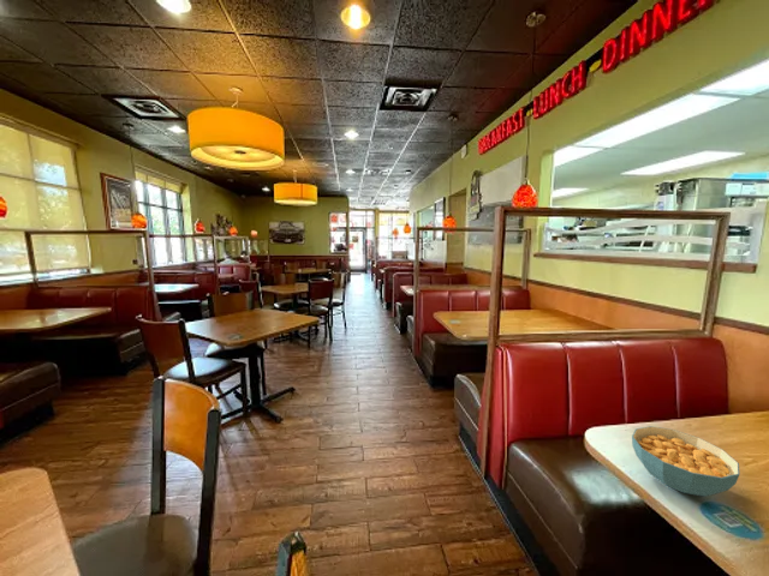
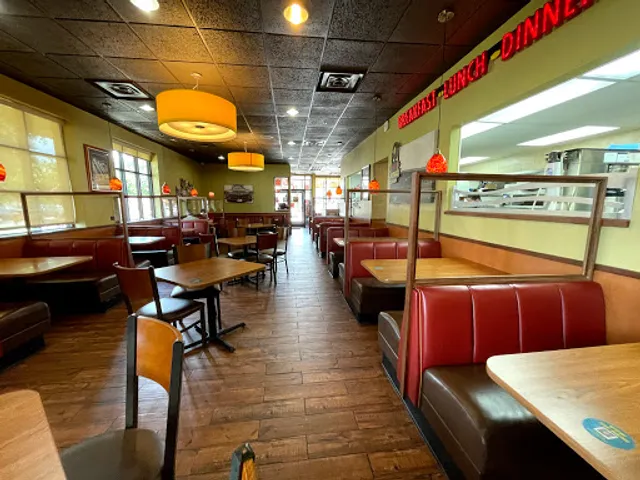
- cereal bowl (679, 466)
